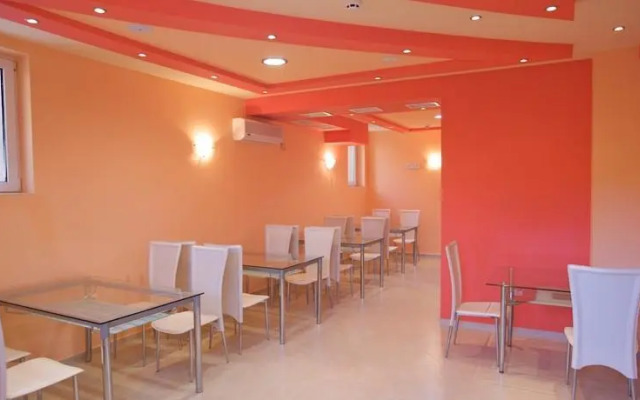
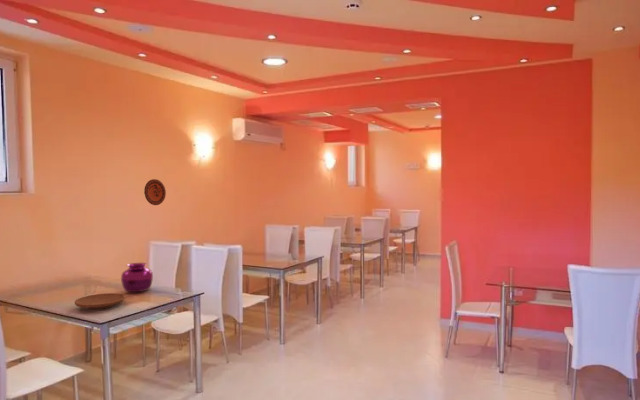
+ plate (100, 302)
+ decorative plate (154, 192)
+ vase (137, 277)
